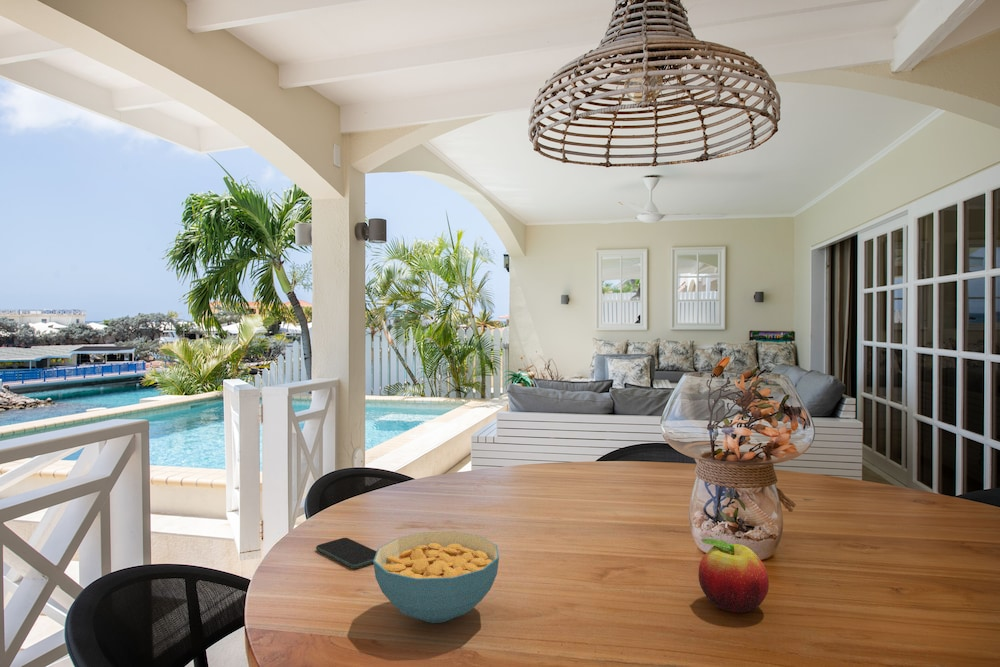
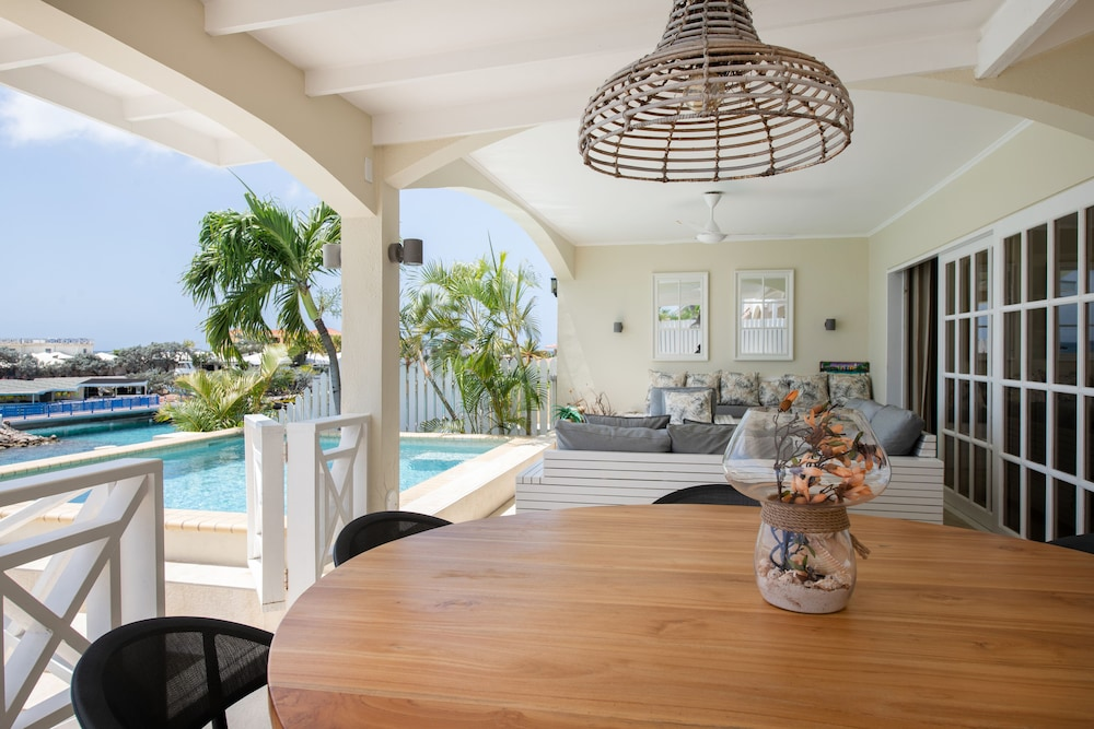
- fruit (732, 574)
- cereal bowl (437, 583)
- smartphone (349, 552)
